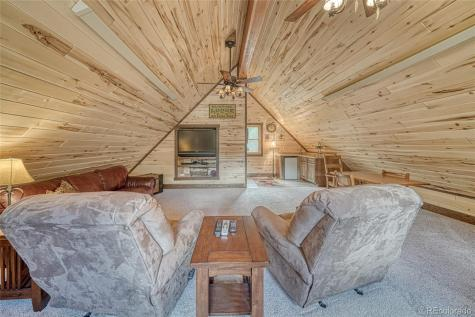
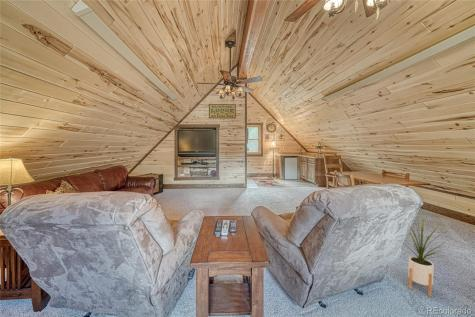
+ house plant (422, 252)
